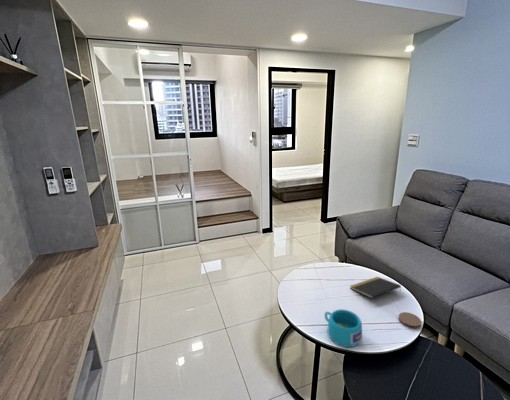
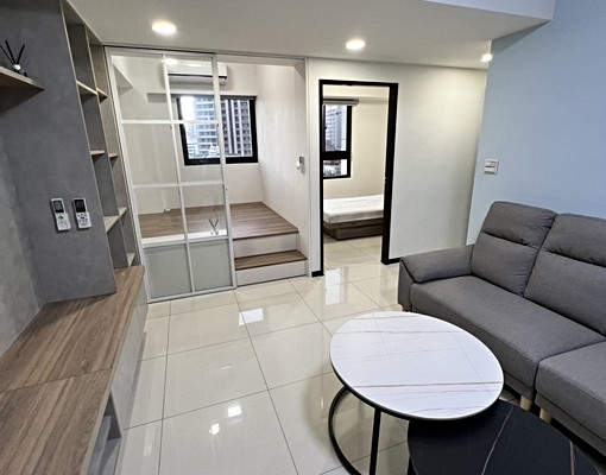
- notepad (374, 286)
- cup (341, 325)
- coaster (409, 320)
